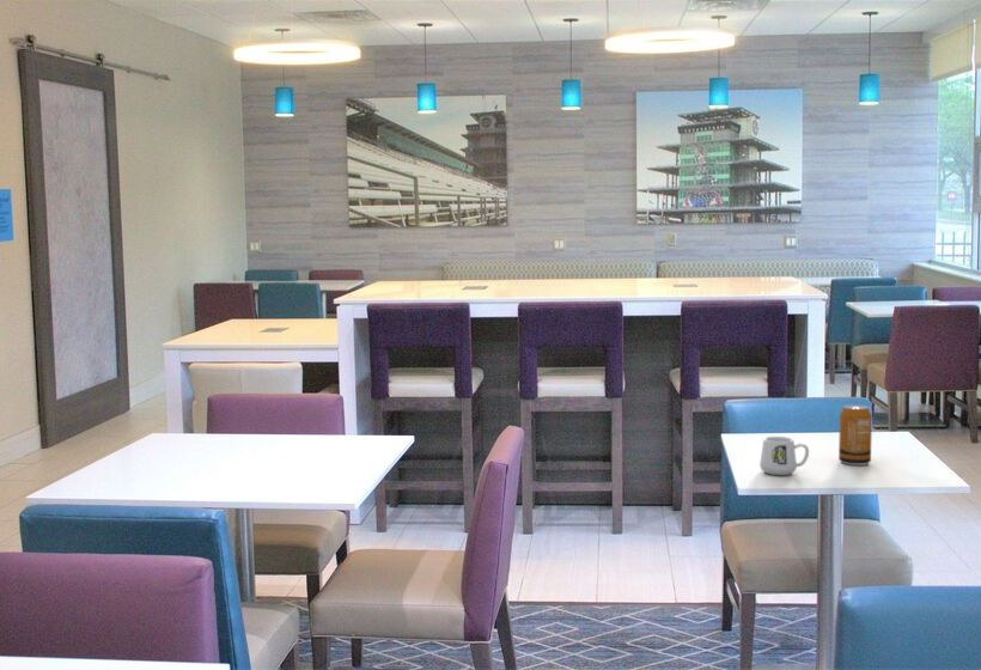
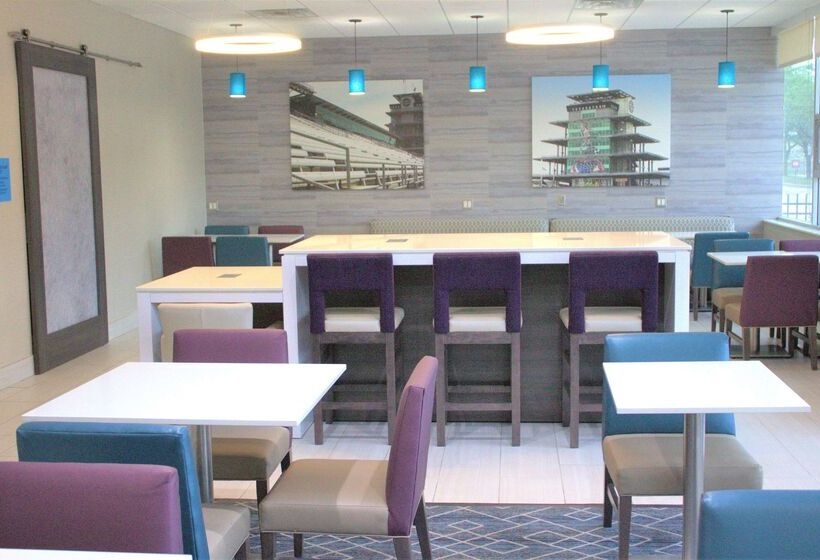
- mug (784, 456)
- soda can (854, 434)
